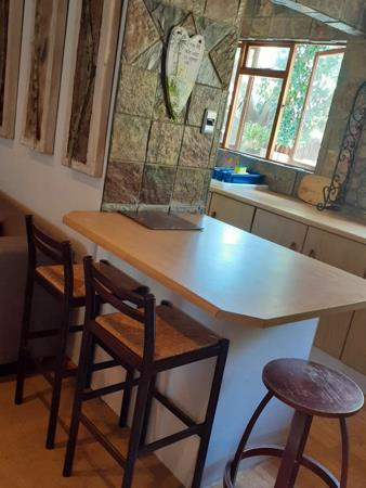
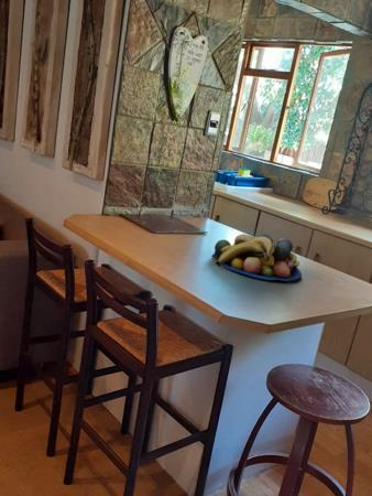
+ fruit bowl (260, 250)
